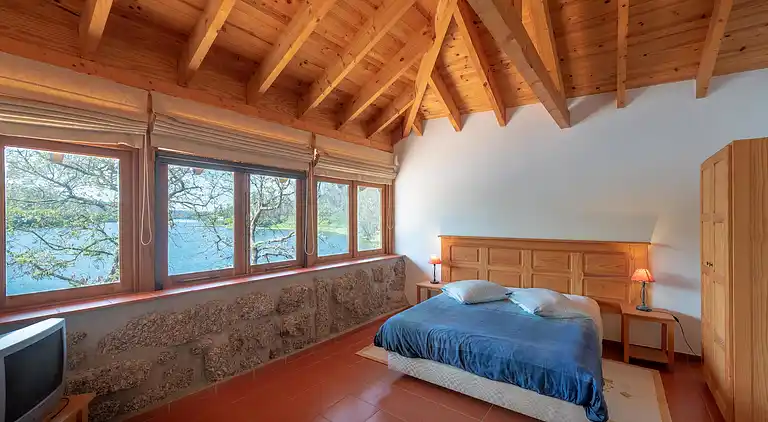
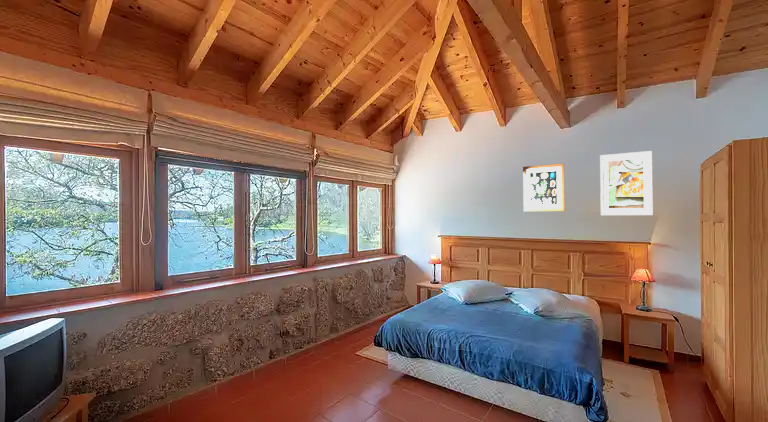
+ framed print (625, 184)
+ wall art (543, 188)
